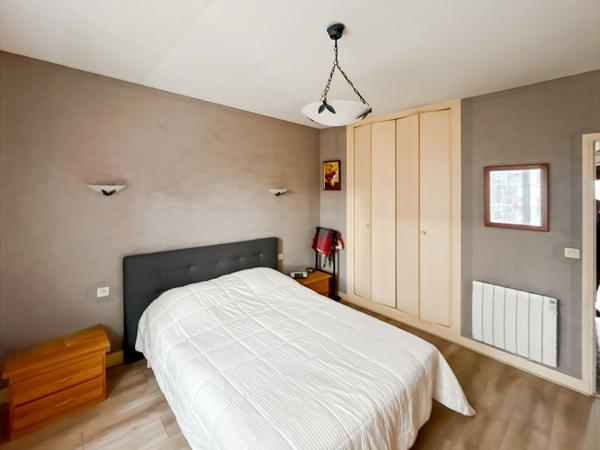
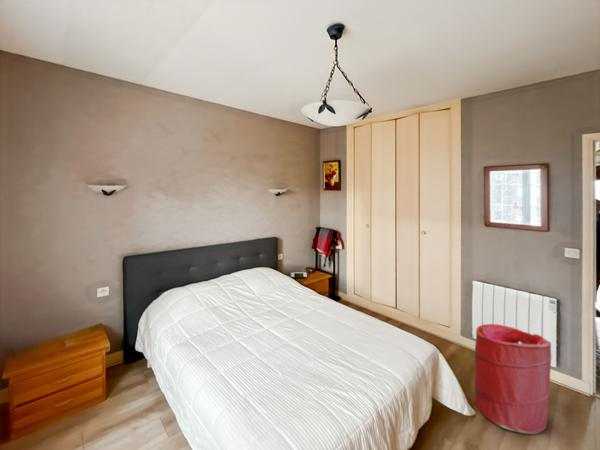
+ laundry hamper (510, 371)
